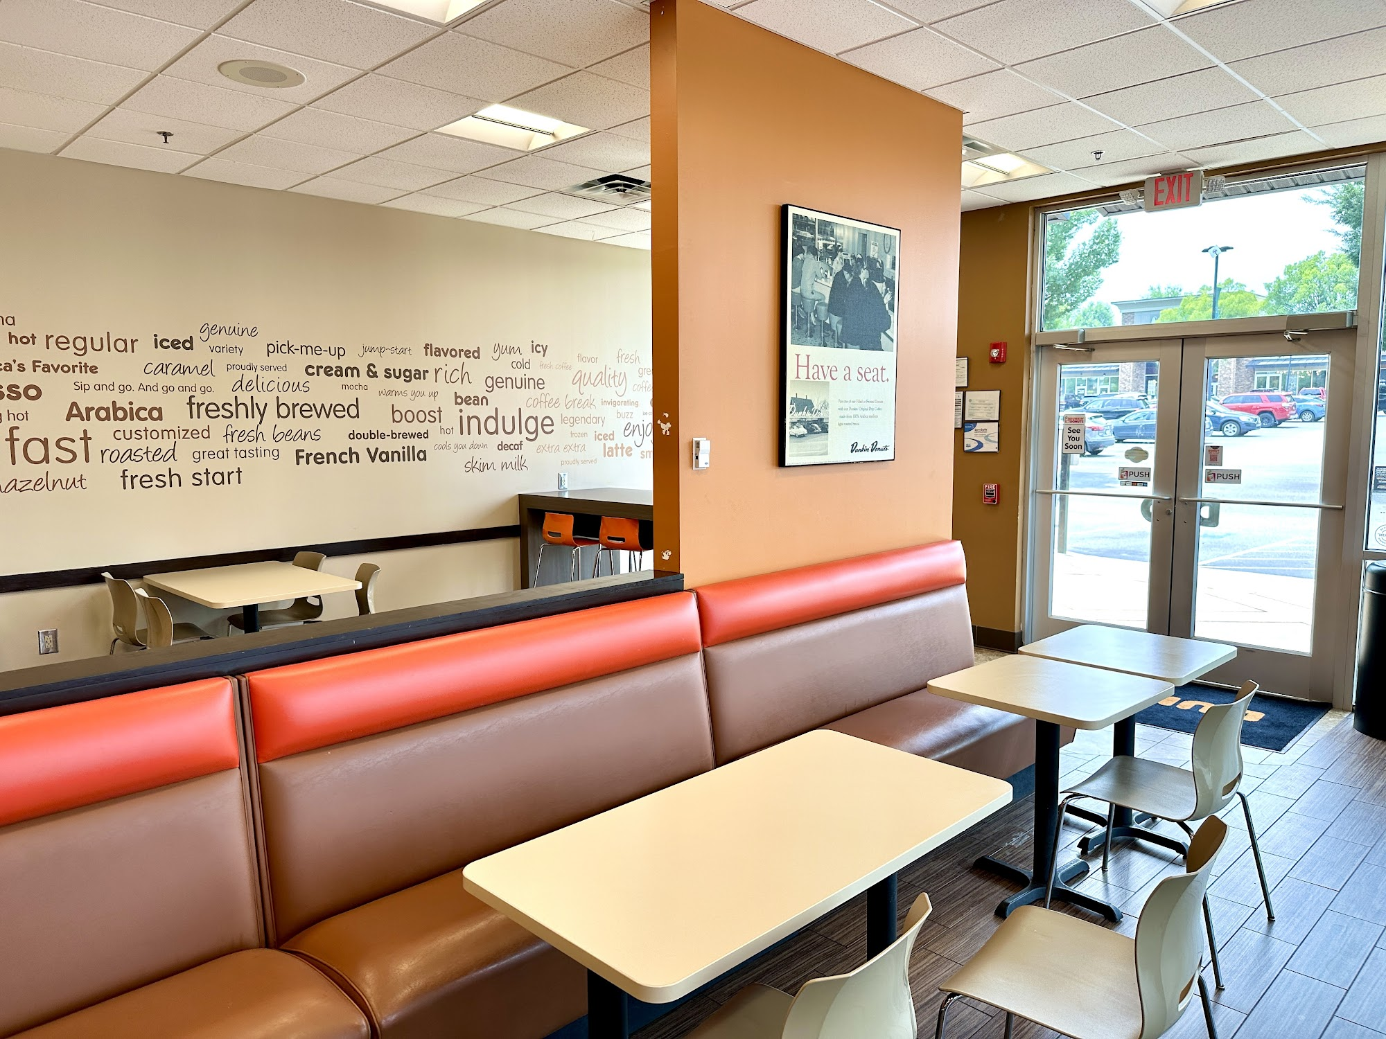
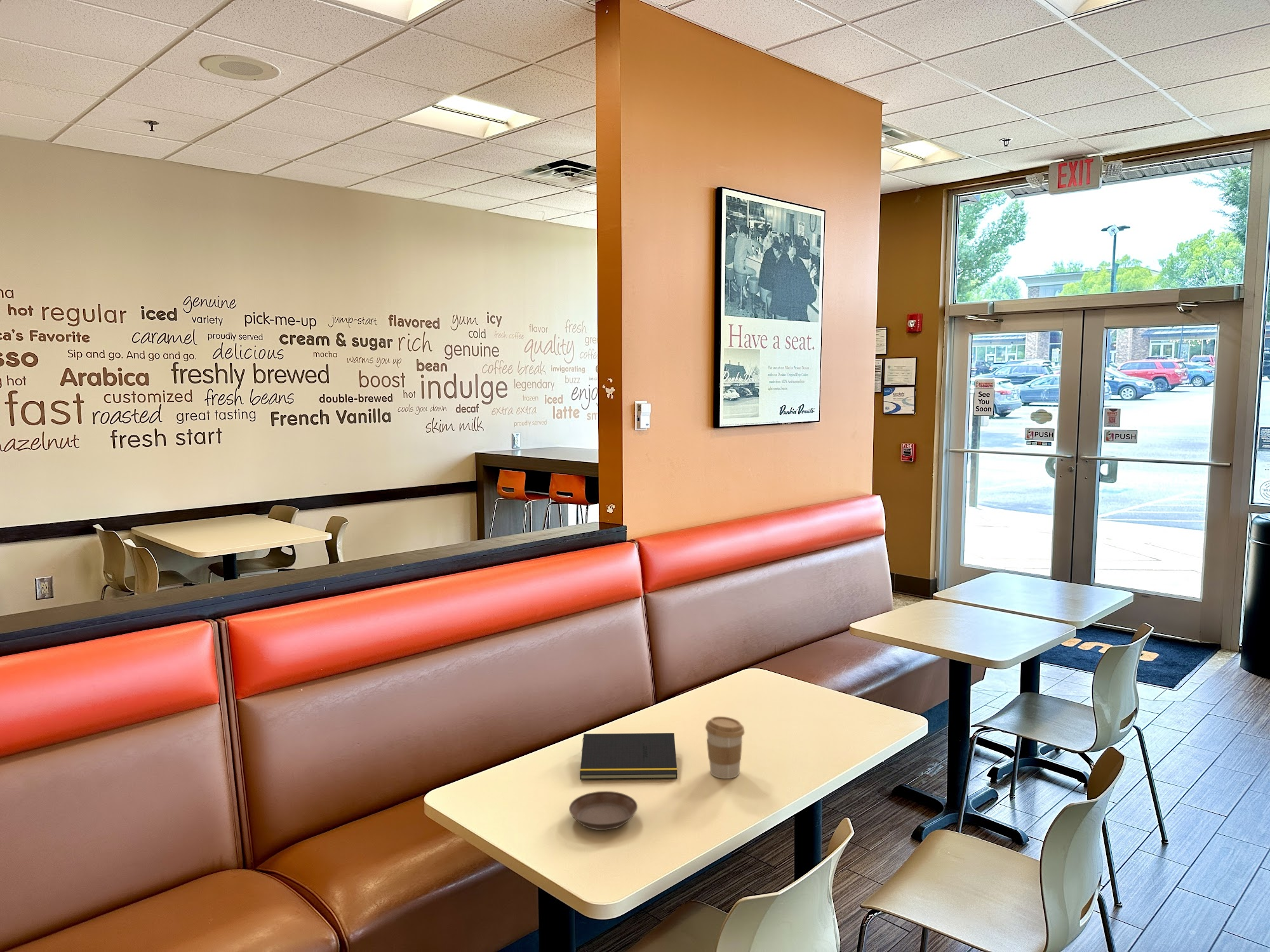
+ coffee cup (725, 746)
+ saucer (603, 812)
+ notepad (629, 755)
